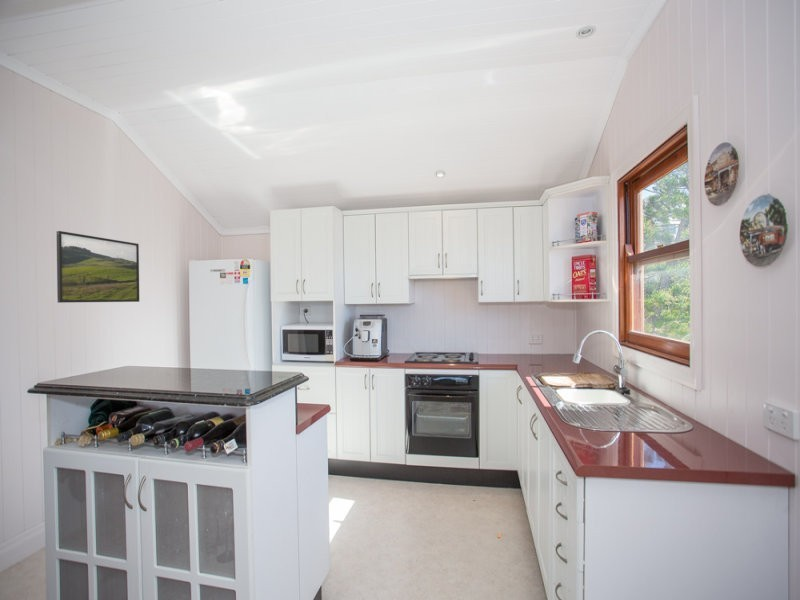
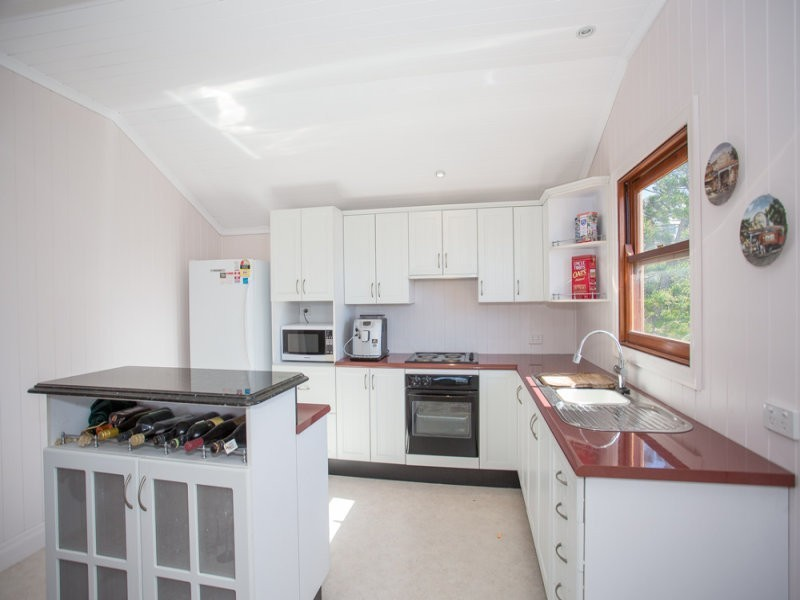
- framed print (102, 270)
